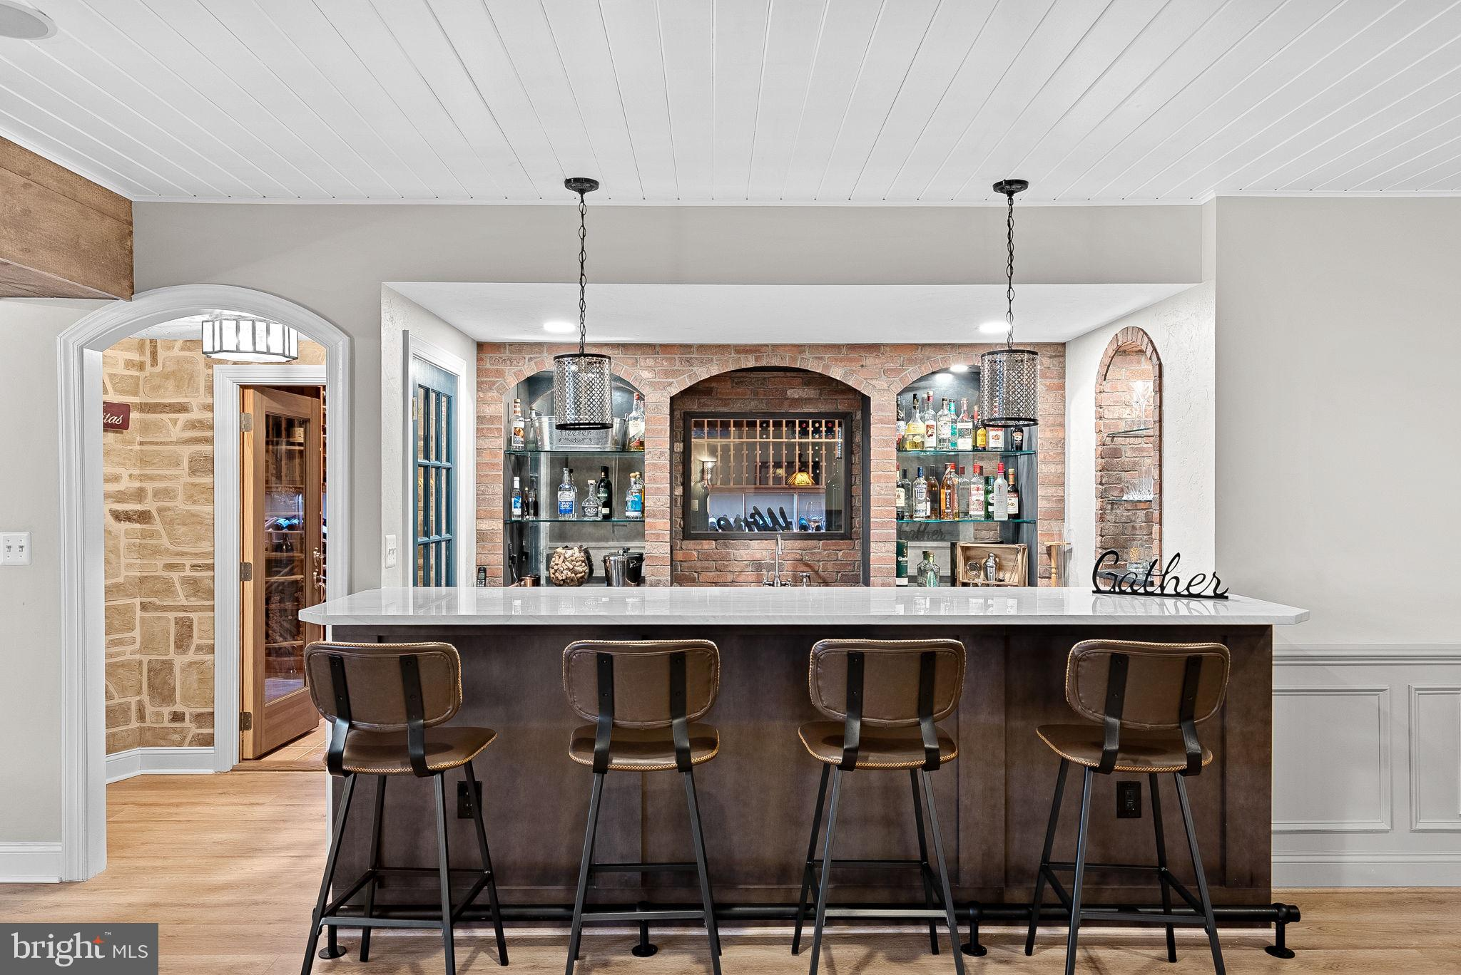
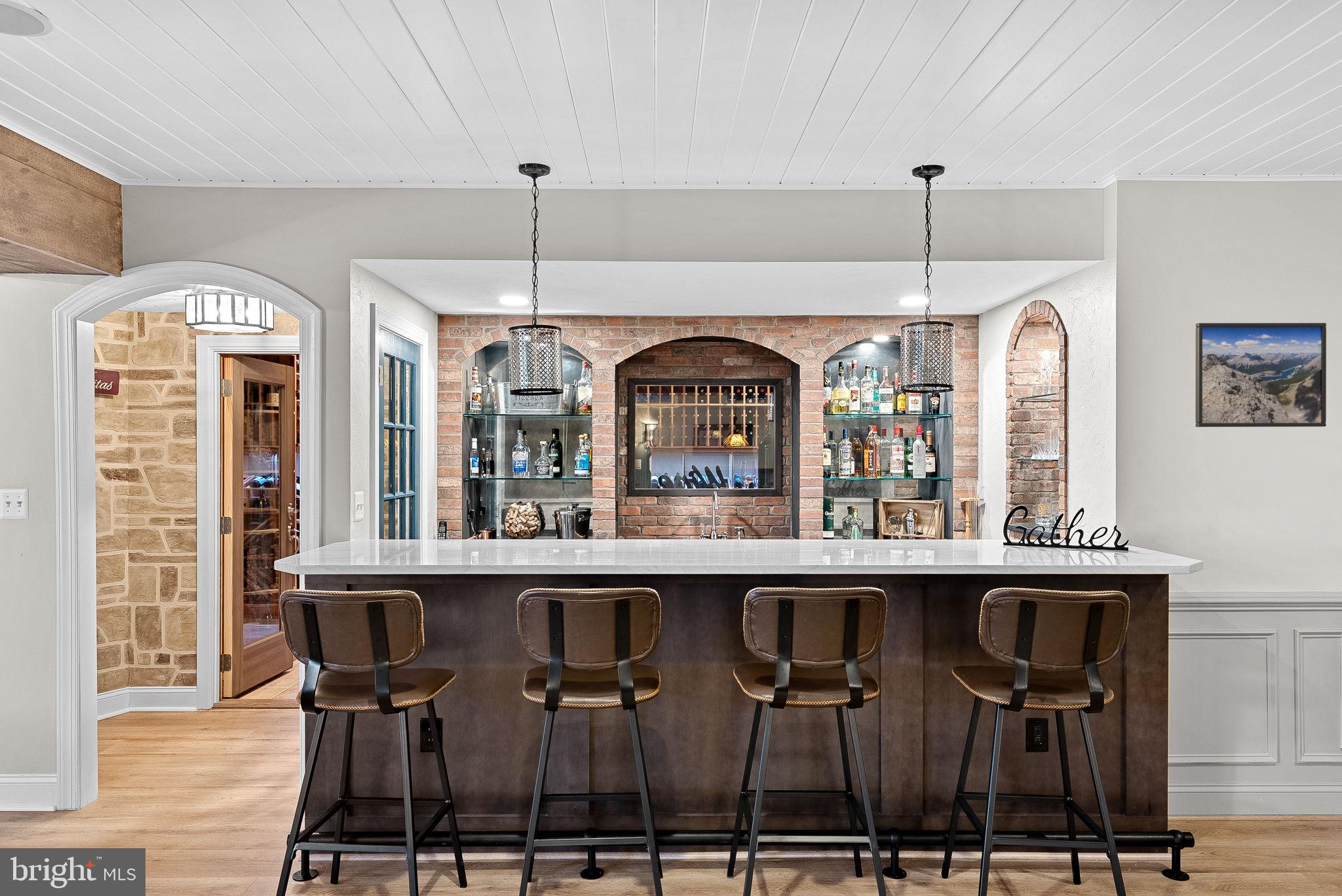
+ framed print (1260, 375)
